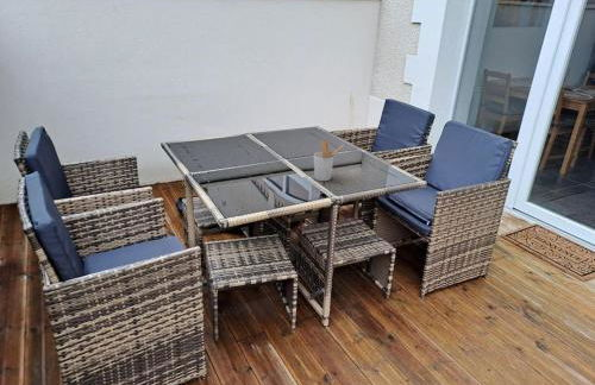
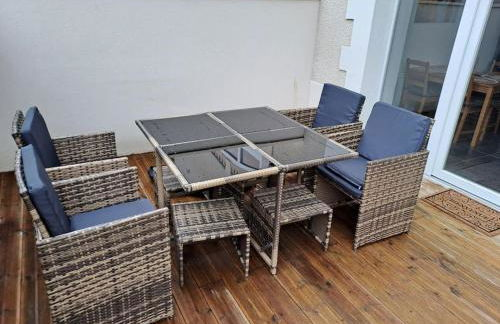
- utensil holder (328, 160)
